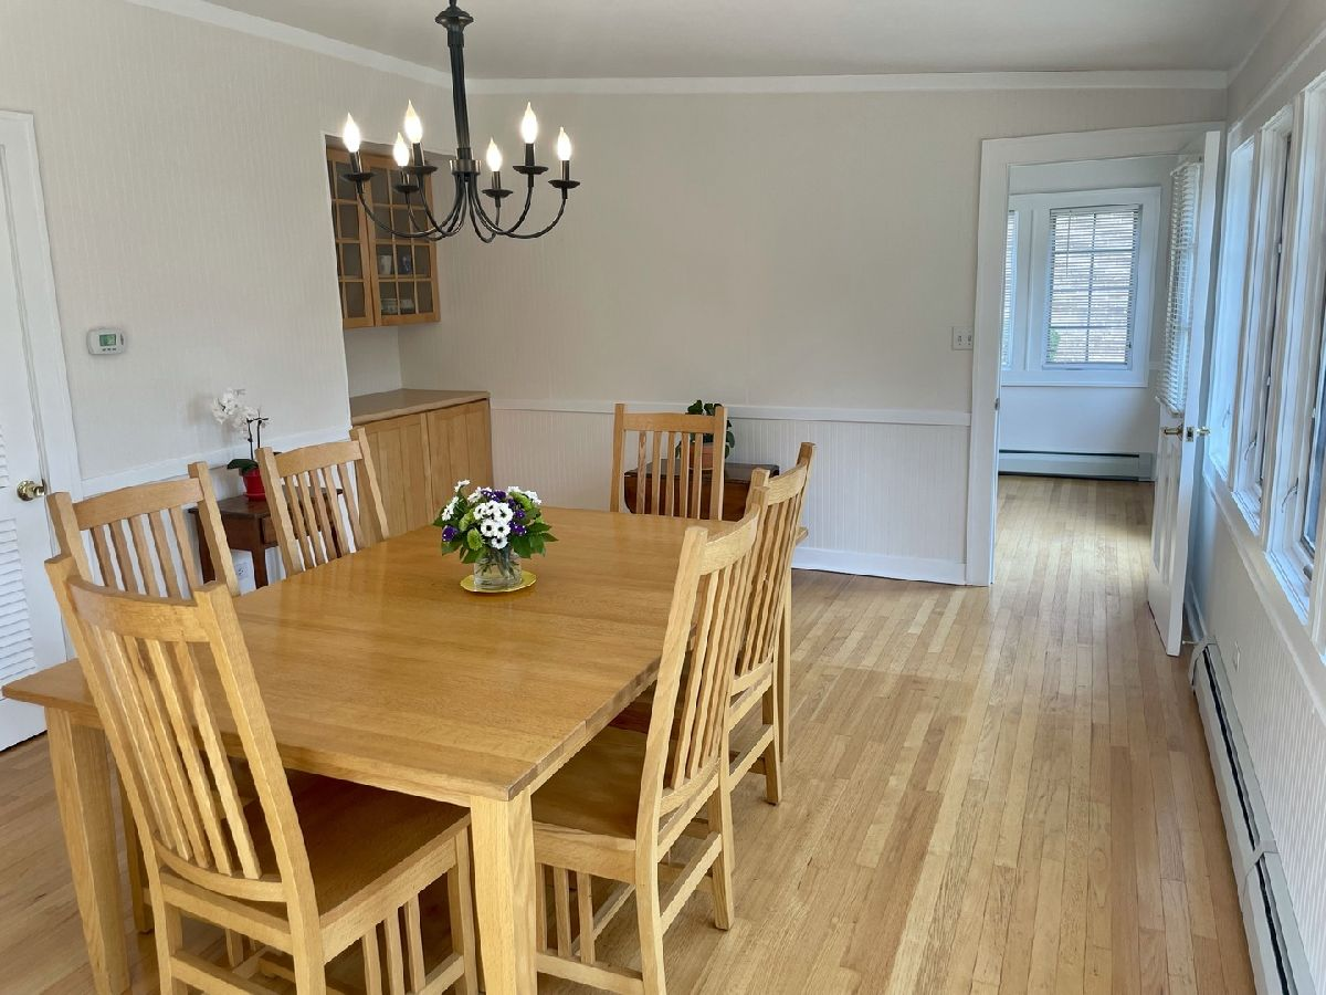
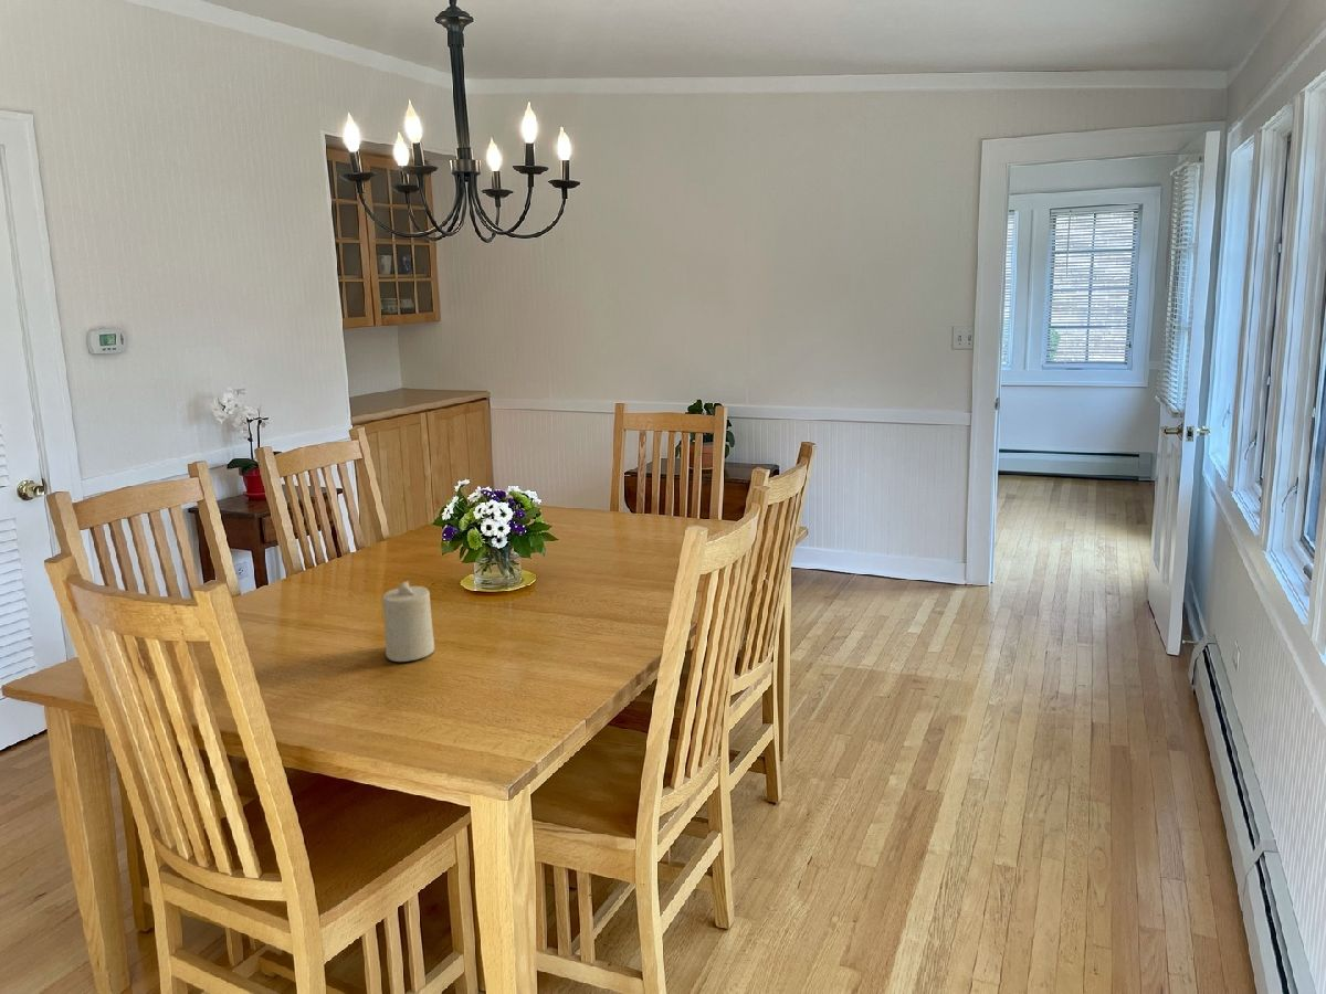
+ candle (408, 616)
